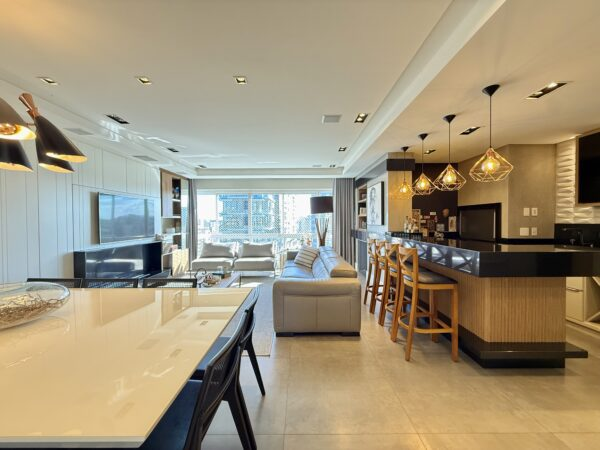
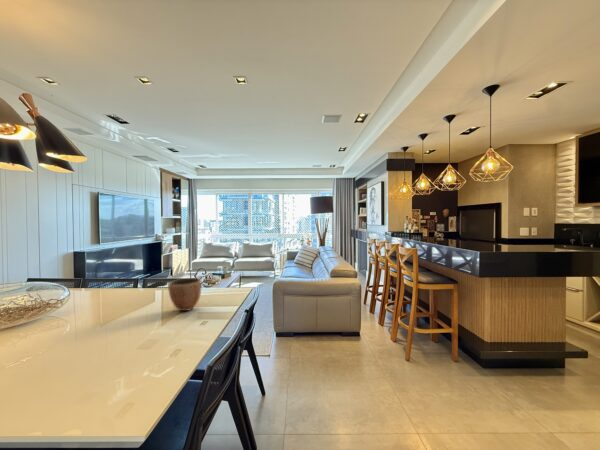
+ decorative bowl (185, 295)
